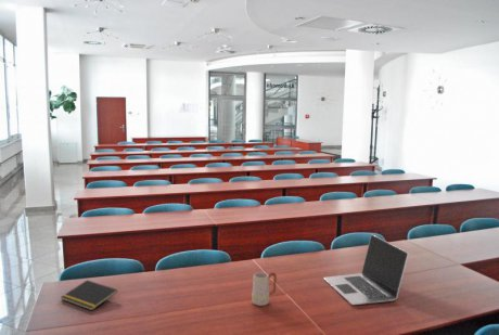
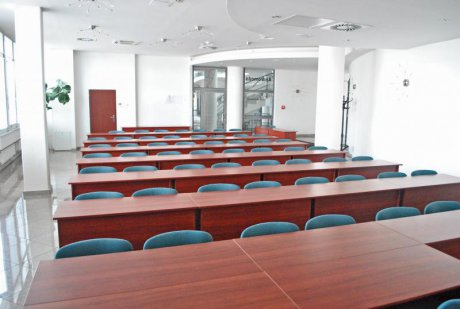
- notepad (89, 294)
- laptop (363, 266)
- mug (264, 287)
